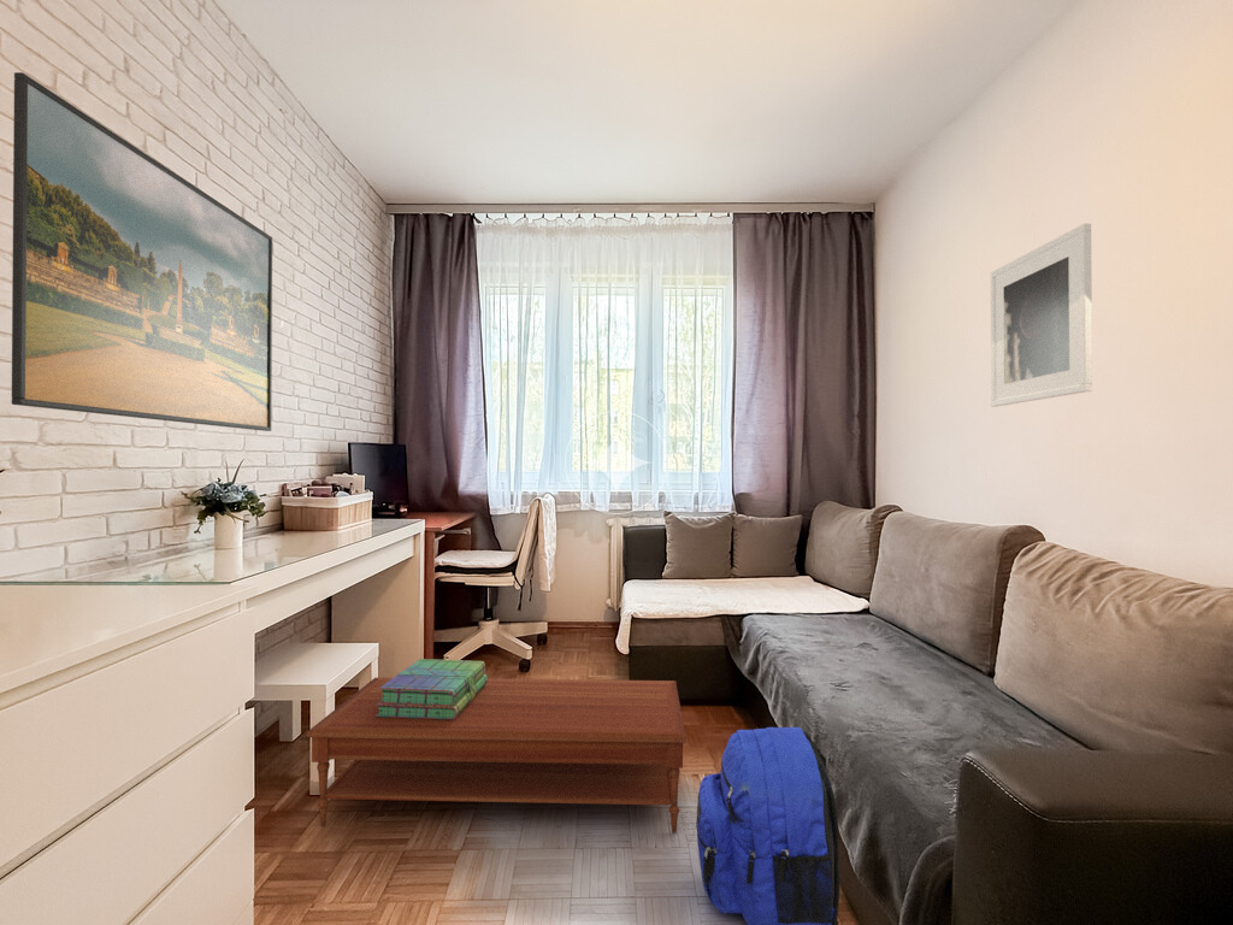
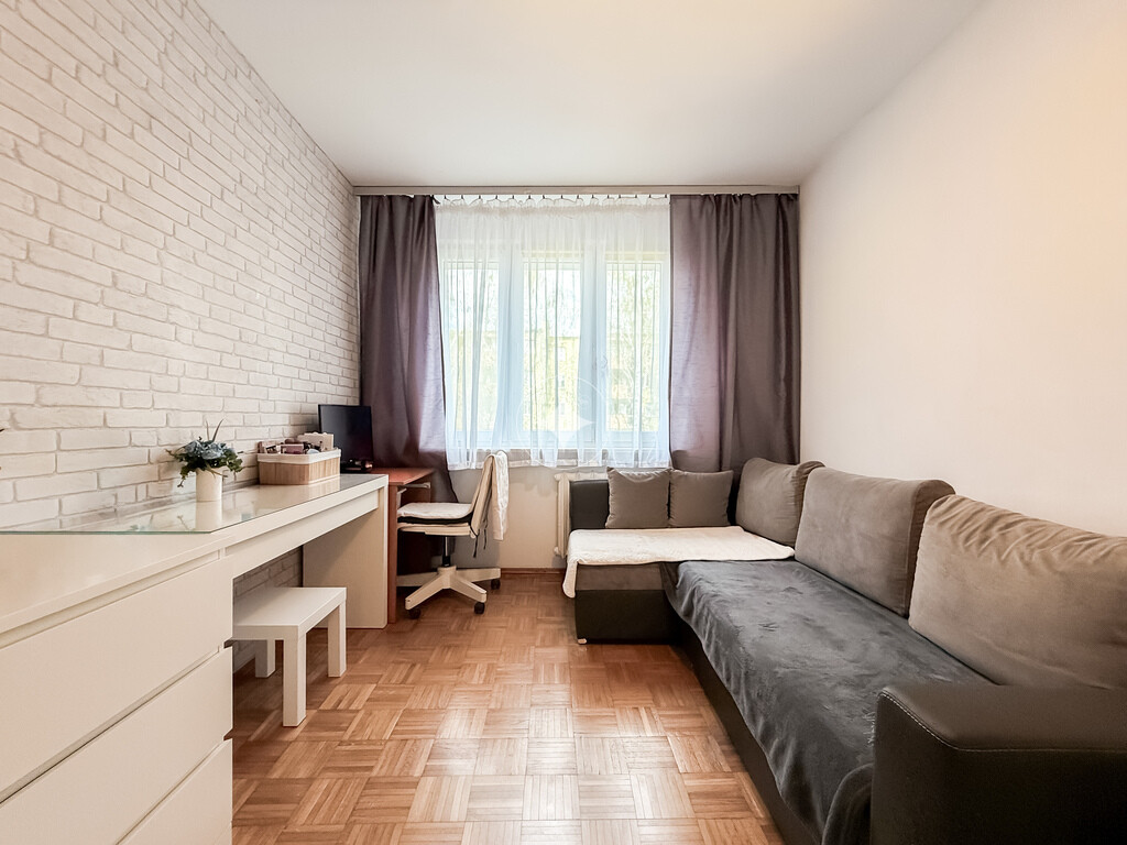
- stack of books (435, 685)
- backpack (766, 818)
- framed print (176, 299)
- coffee table (511, 748)
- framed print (1034, 325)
